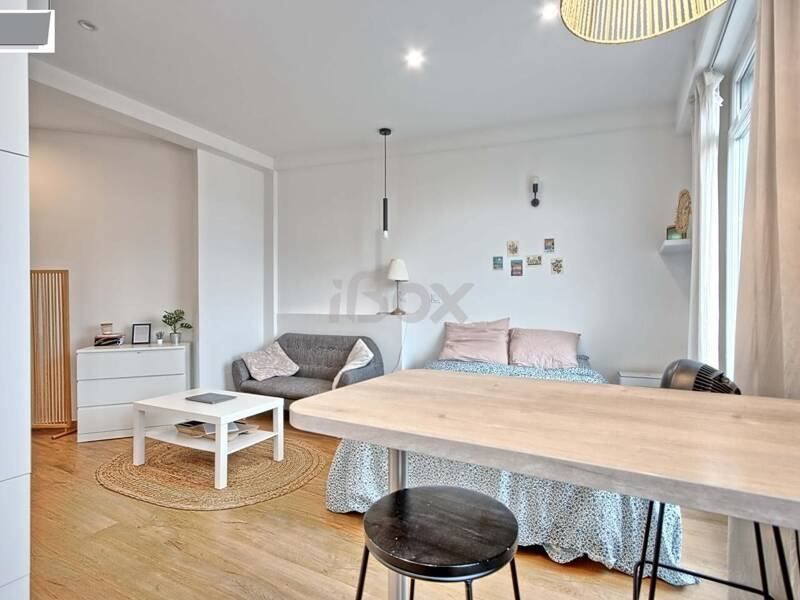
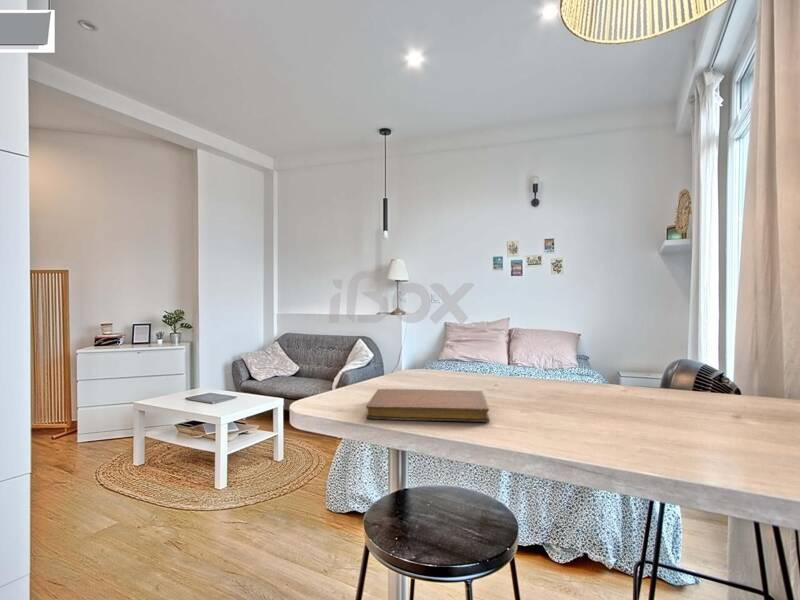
+ notebook (428, 403)
